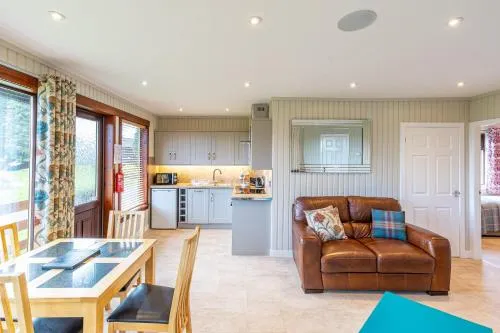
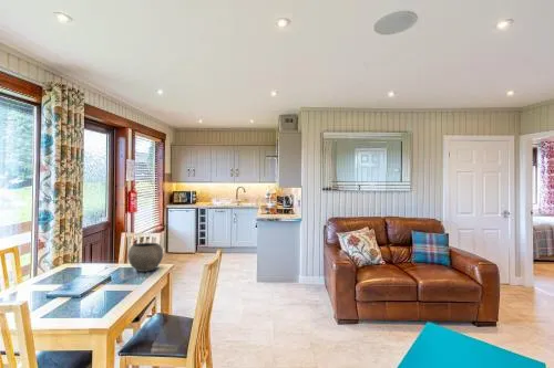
+ bowl (145, 256)
